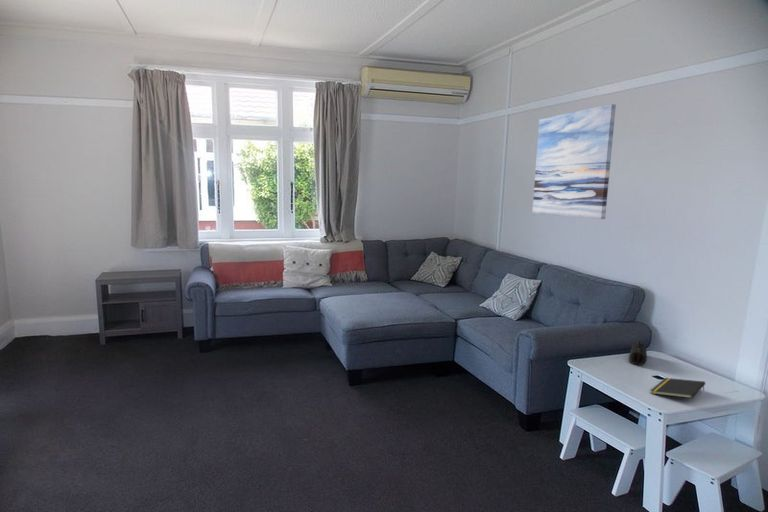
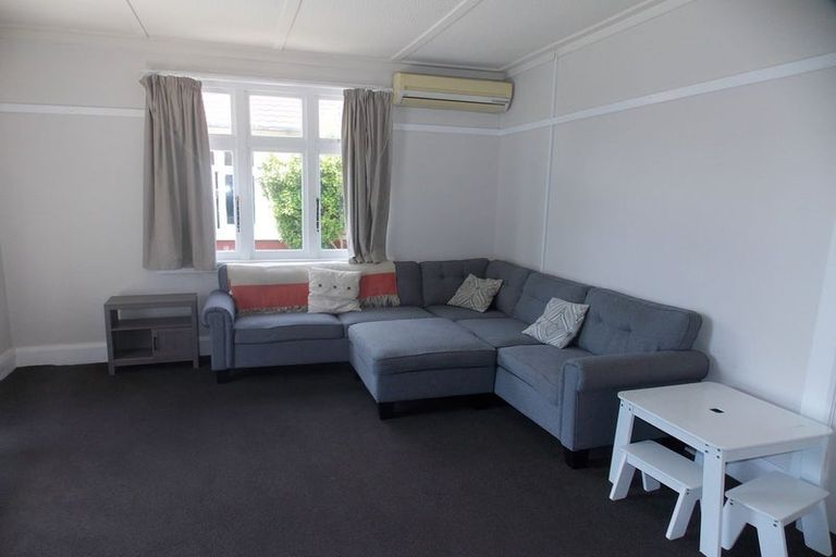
- pencil case (638, 350)
- notepad (678, 387)
- wall art (569, 165)
